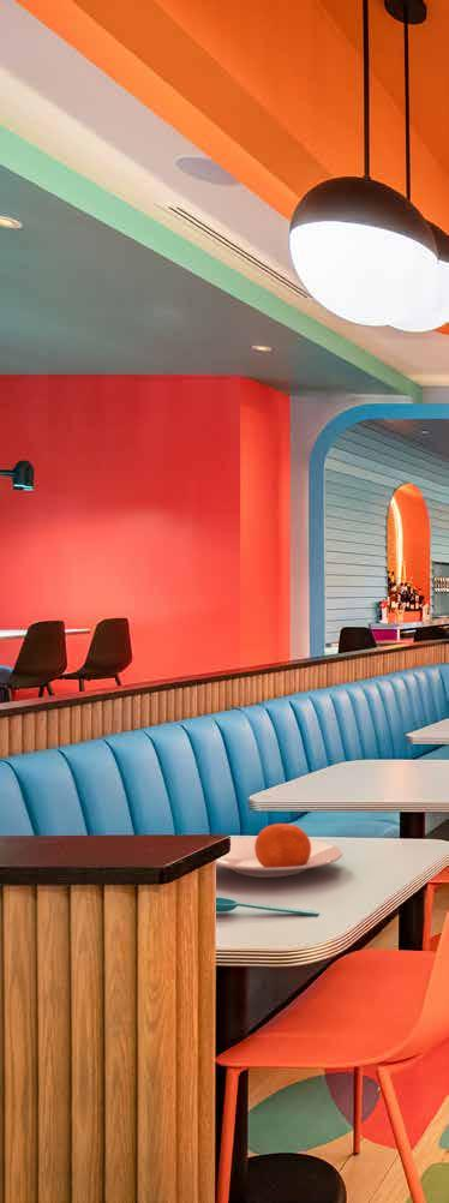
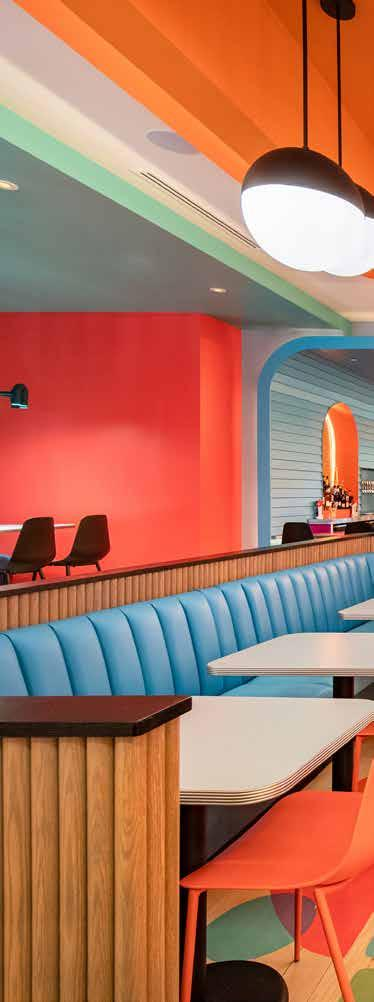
- spoon (257, 905)
- plate (268, 846)
